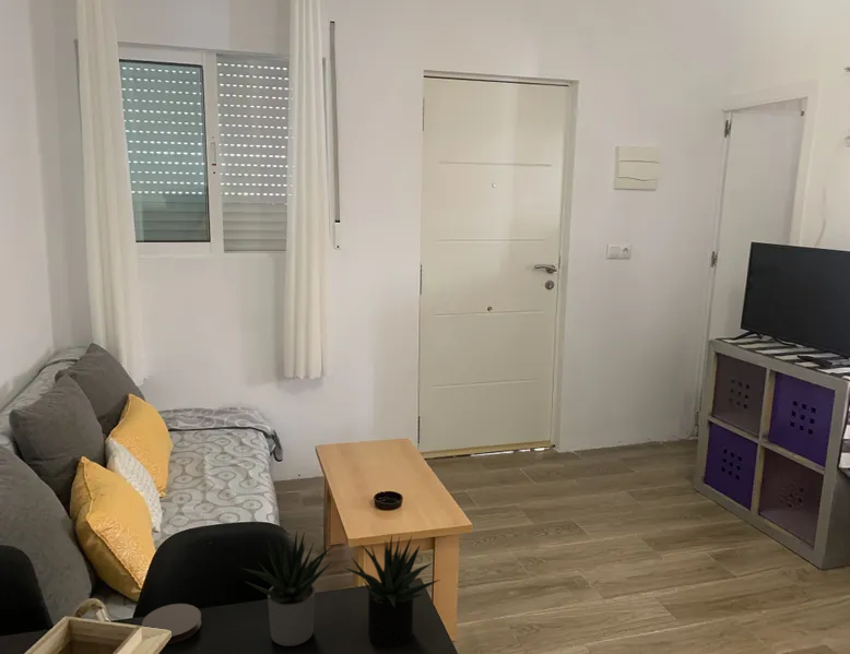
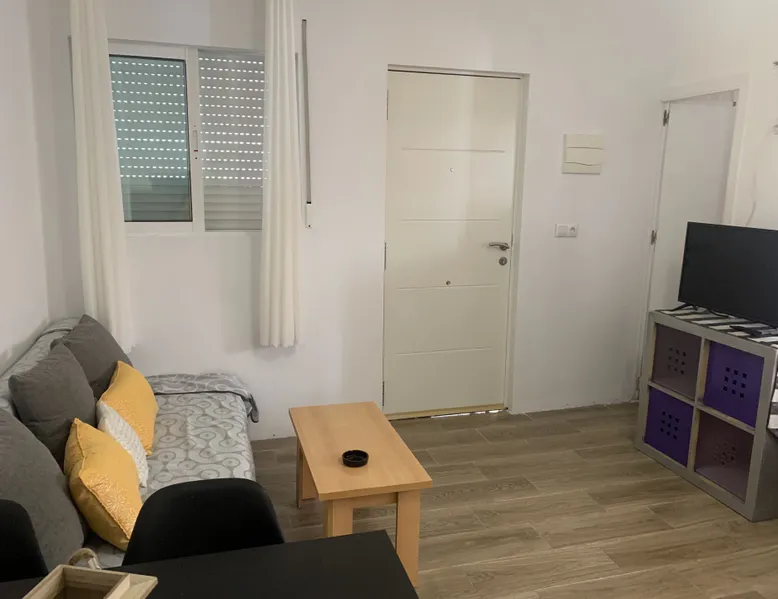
- coaster (172, 622)
- succulent plant (349, 570)
